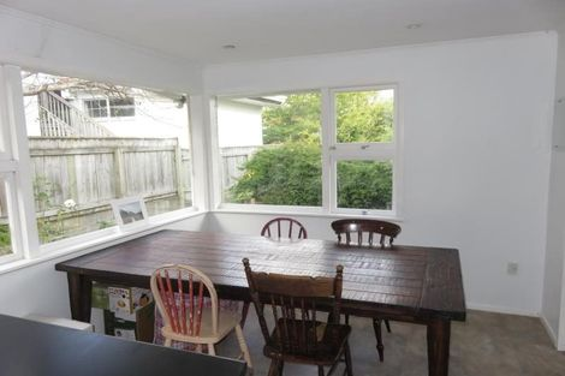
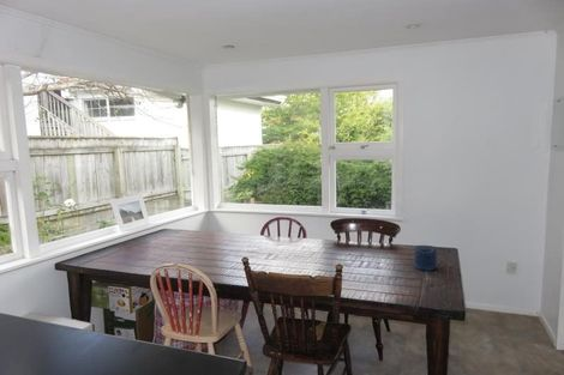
+ candle (425, 256)
